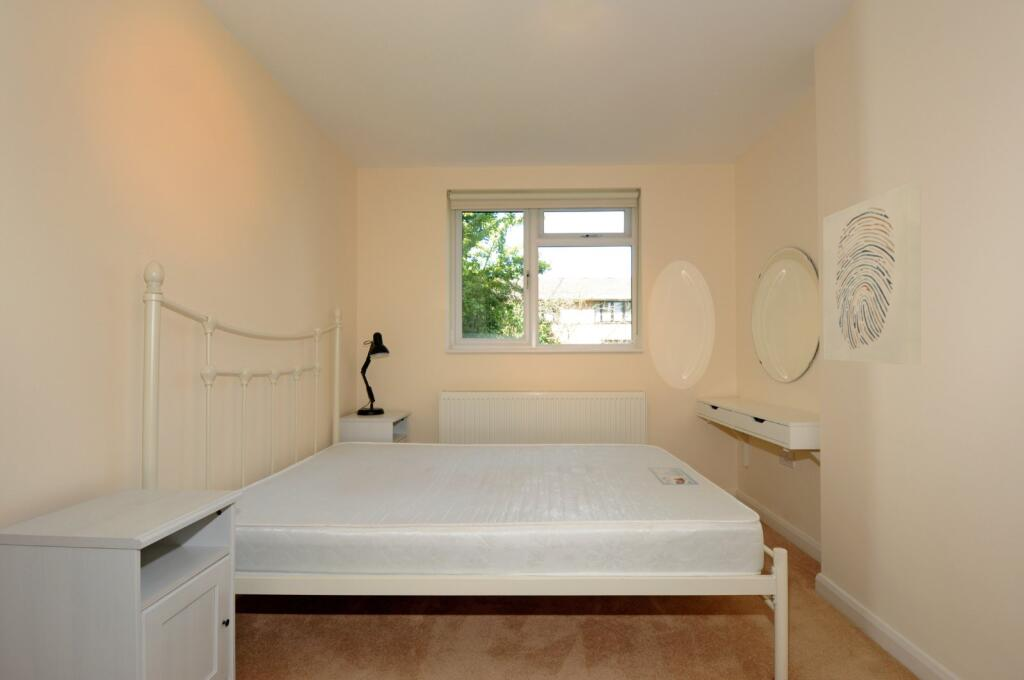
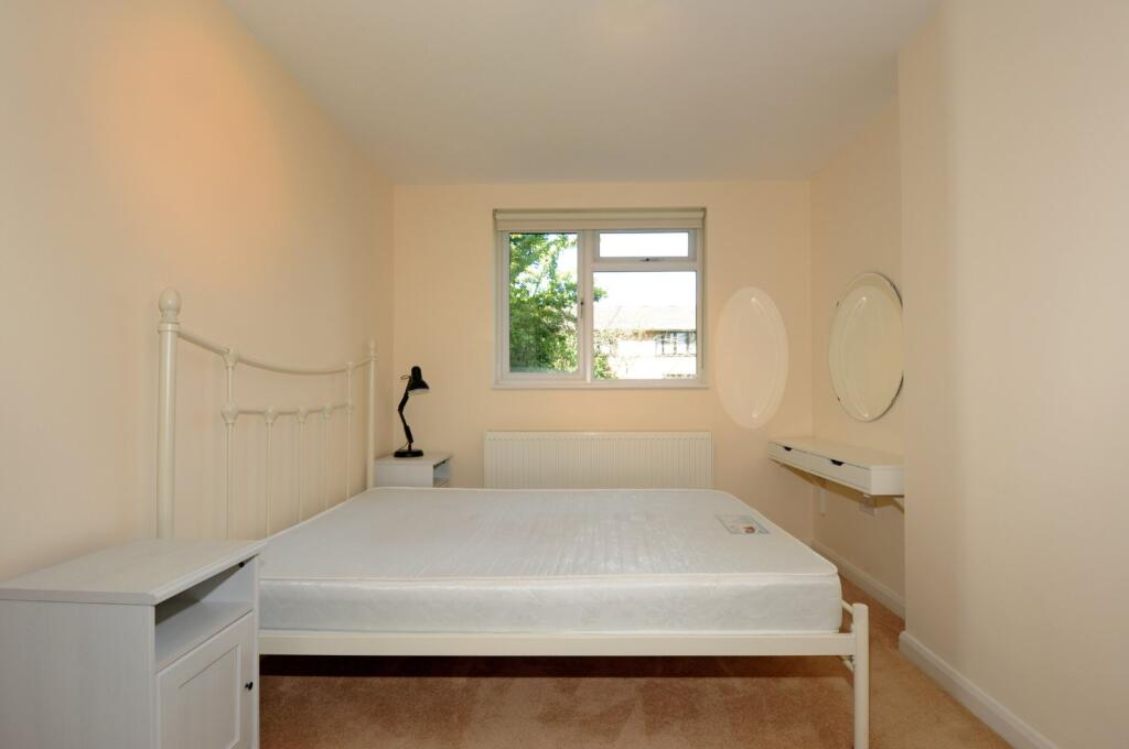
- wall art (865, 282)
